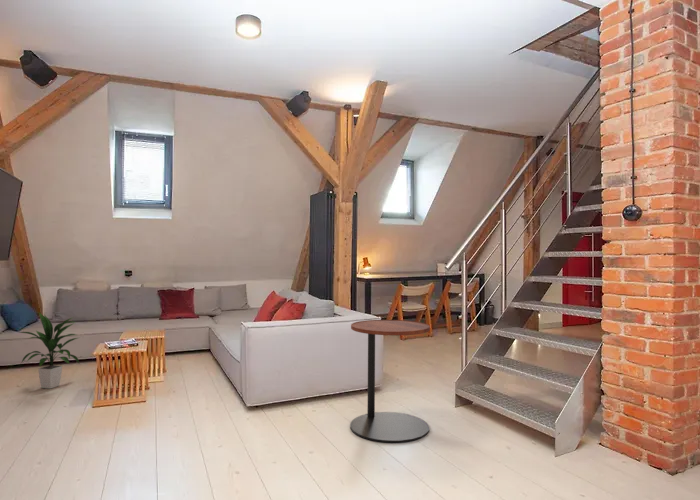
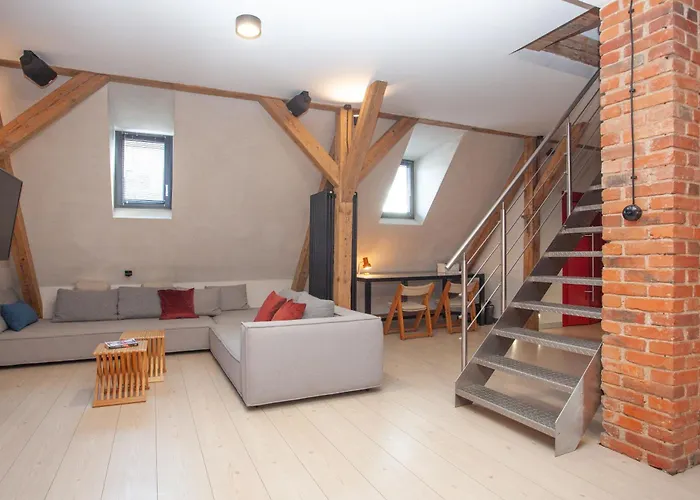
- side table (374, 375)
- indoor plant (53, 349)
